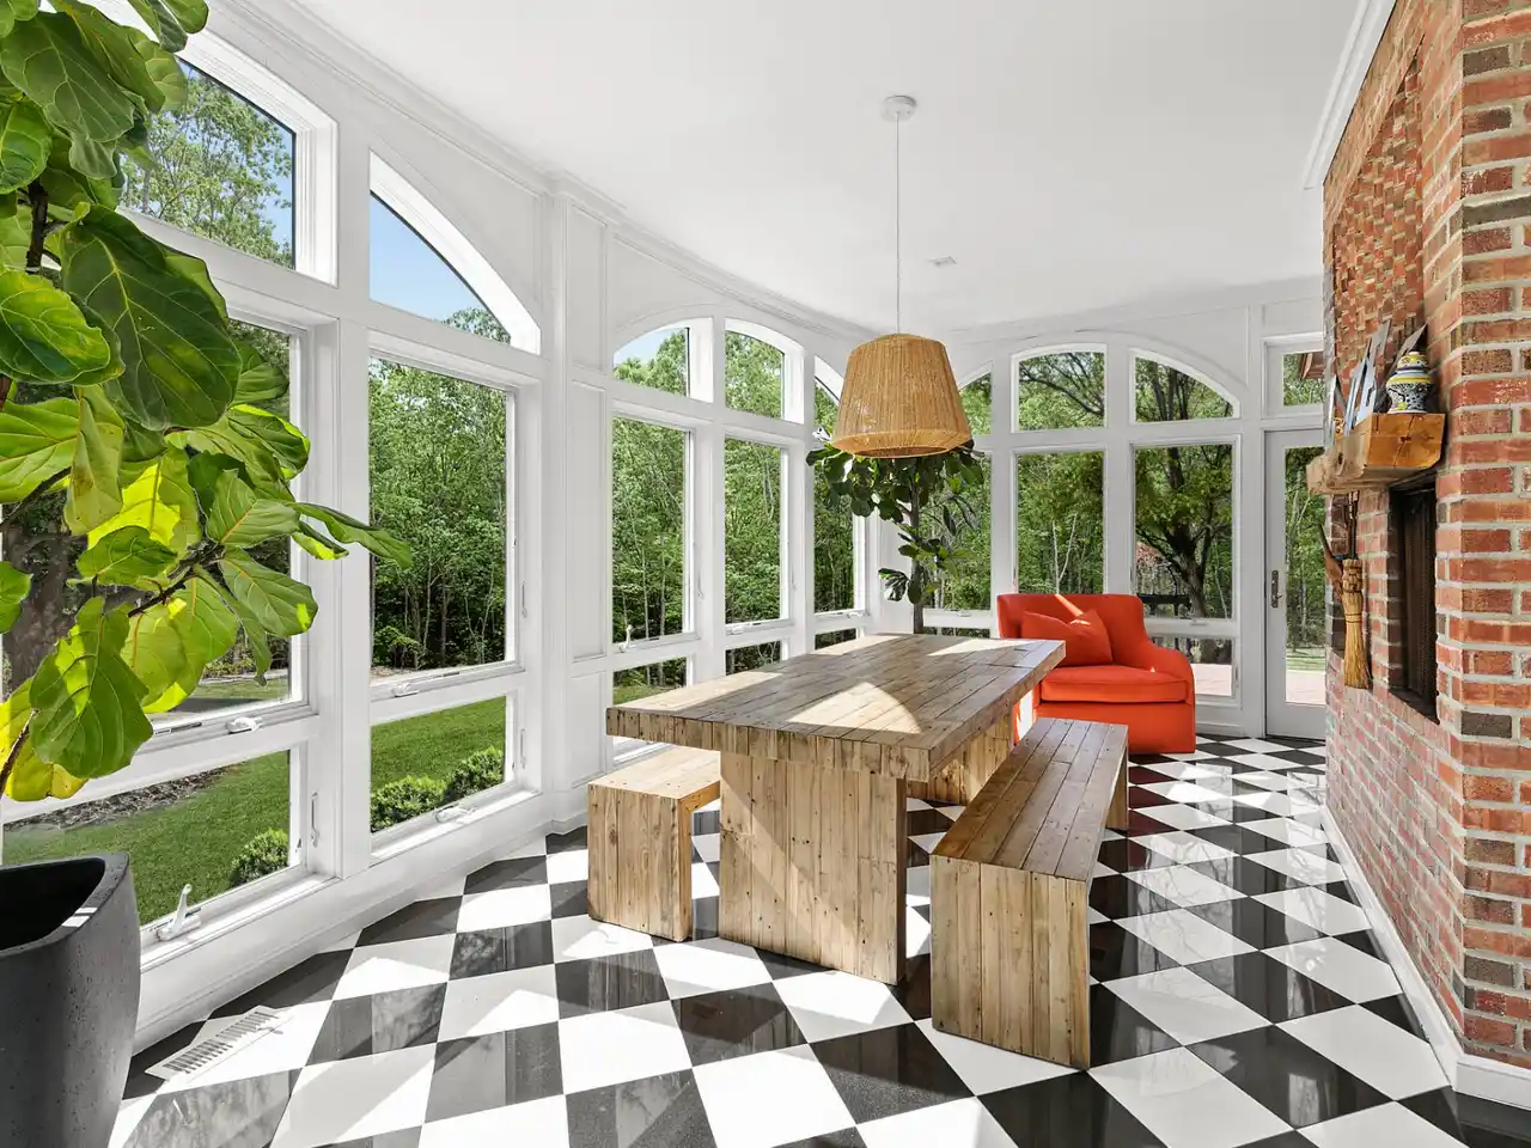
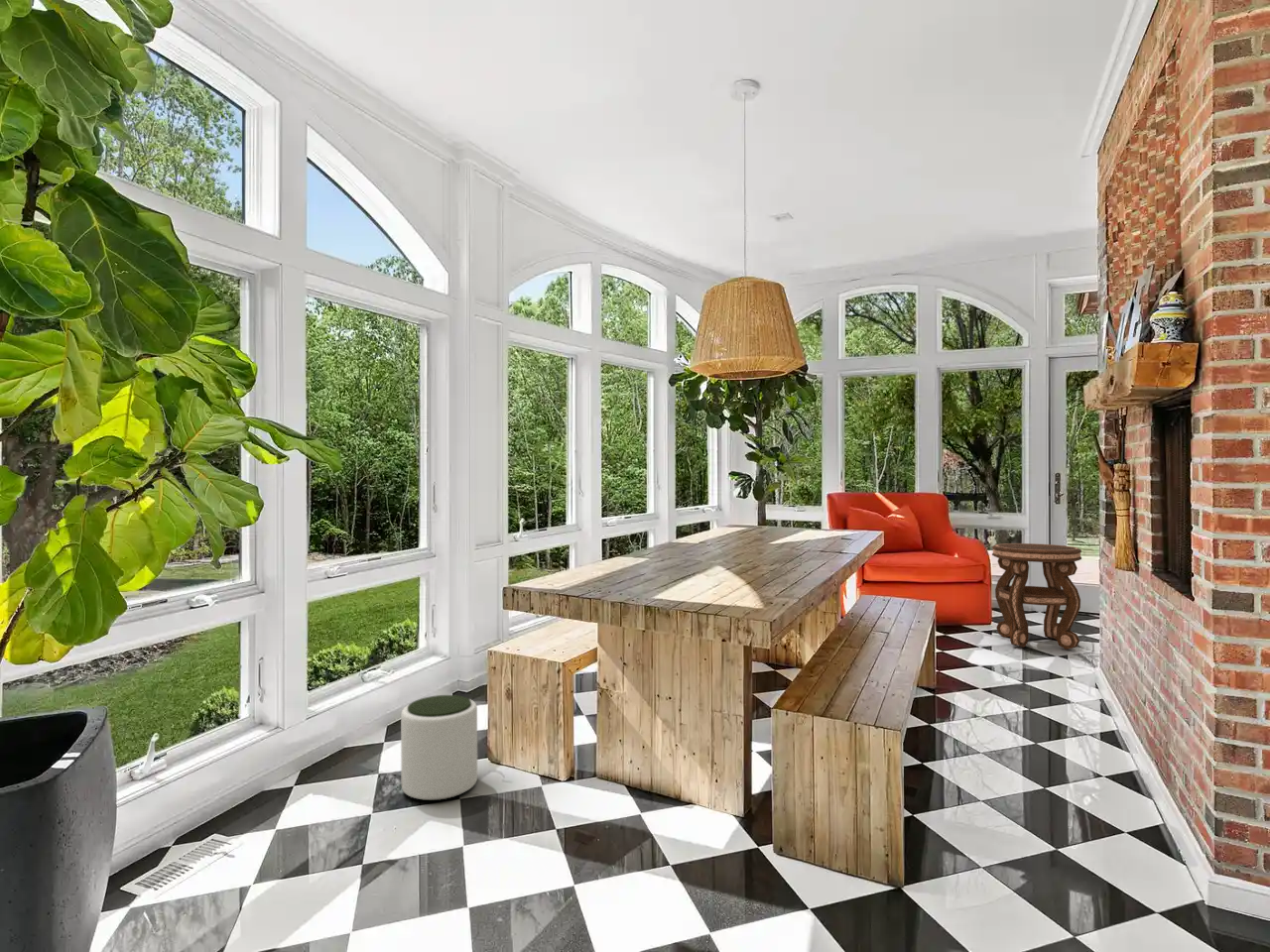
+ side table (1036, 594)
+ plant pot (440, 745)
